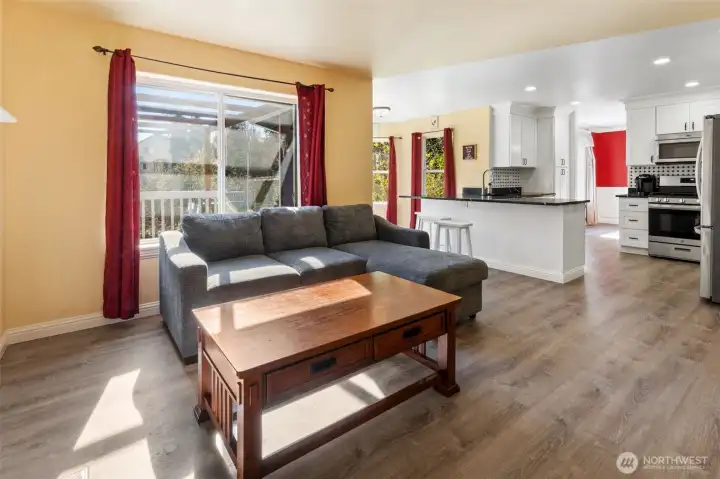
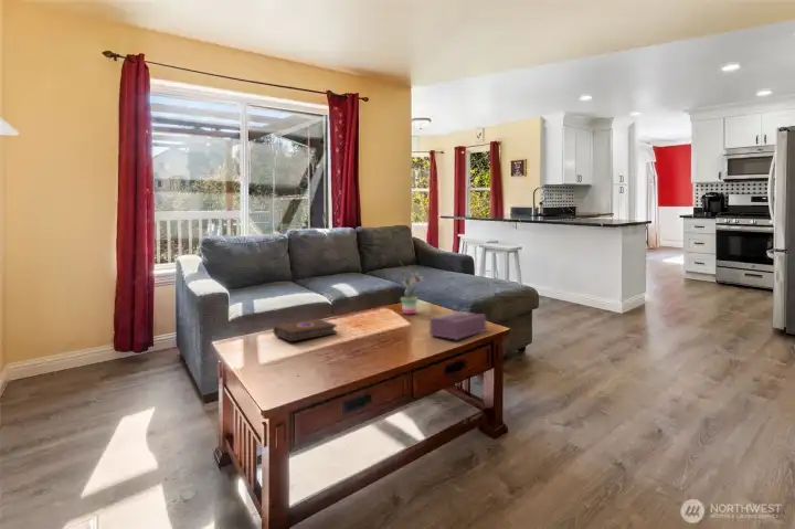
+ potted plant (412, 285)
+ tissue box (458, 324)
+ book (305, 328)
